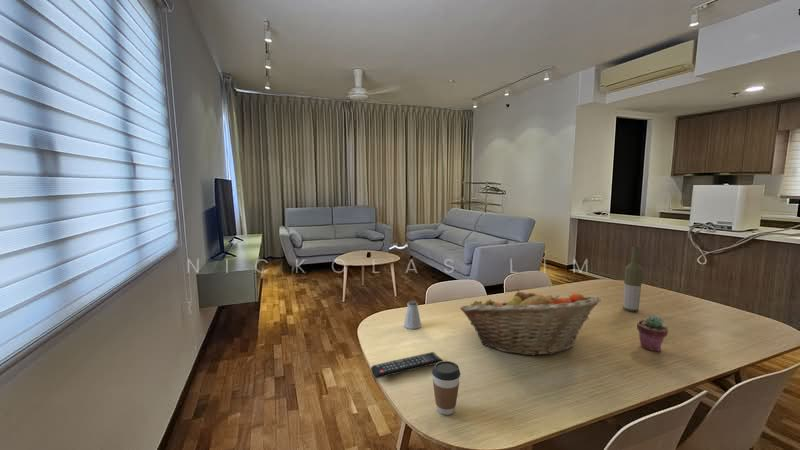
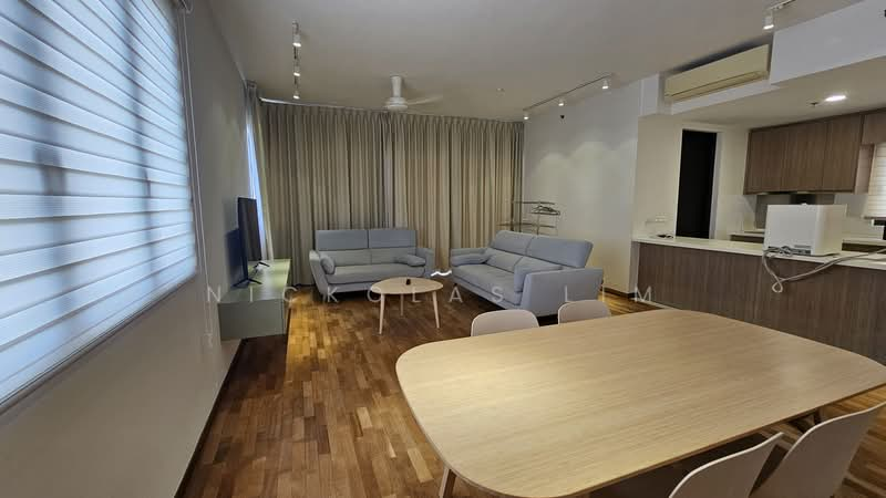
- potted succulent (651, 331)
- coffee cup (445, 388)
- remote control (407, 365)
- fruit basket (527, 314)
- bottle (633, 278)
- saltshaker (412, 313)
